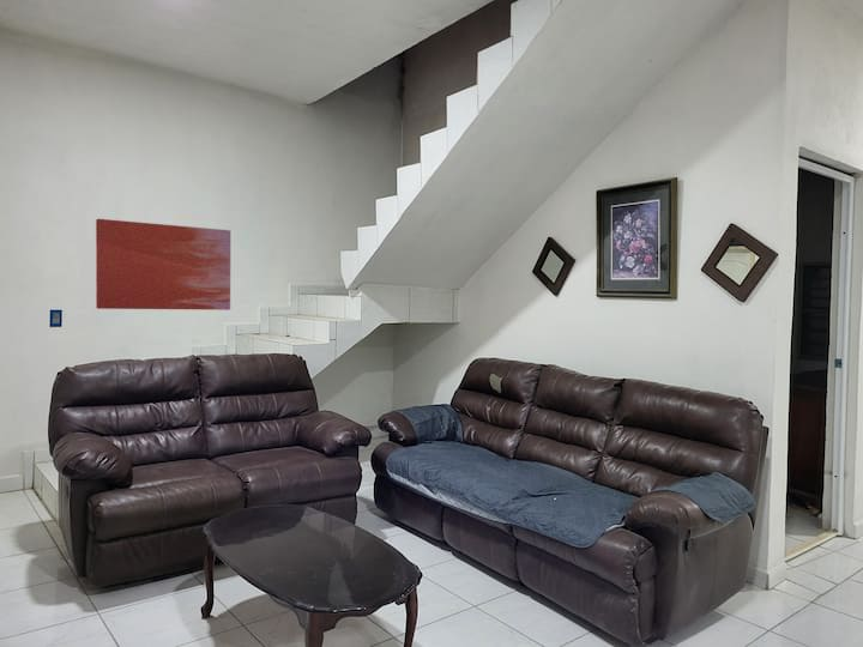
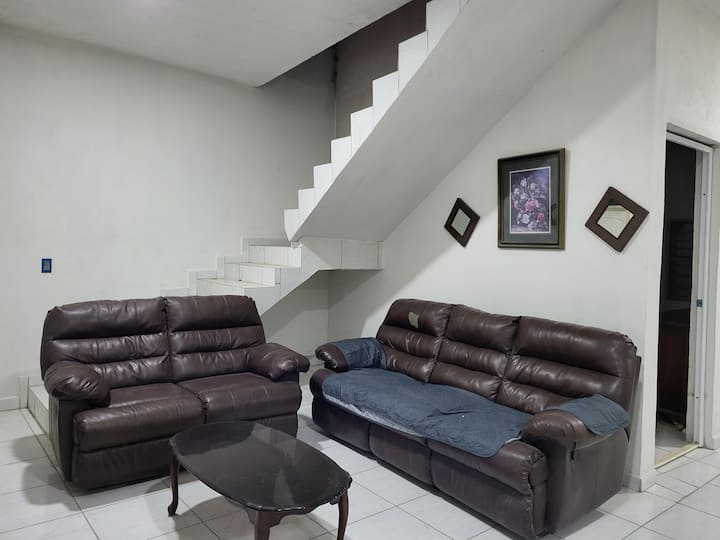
- wall art (167, 267)
